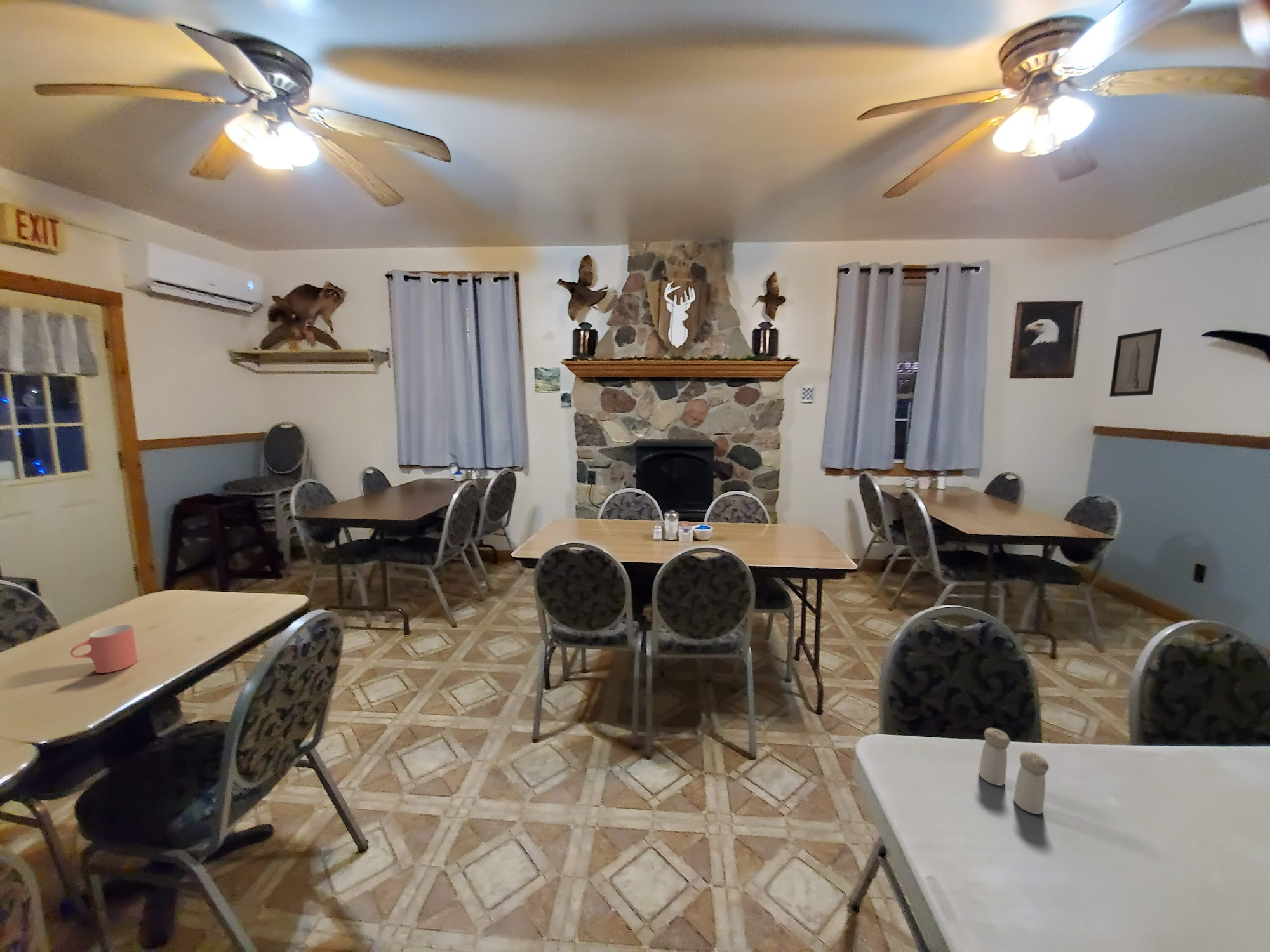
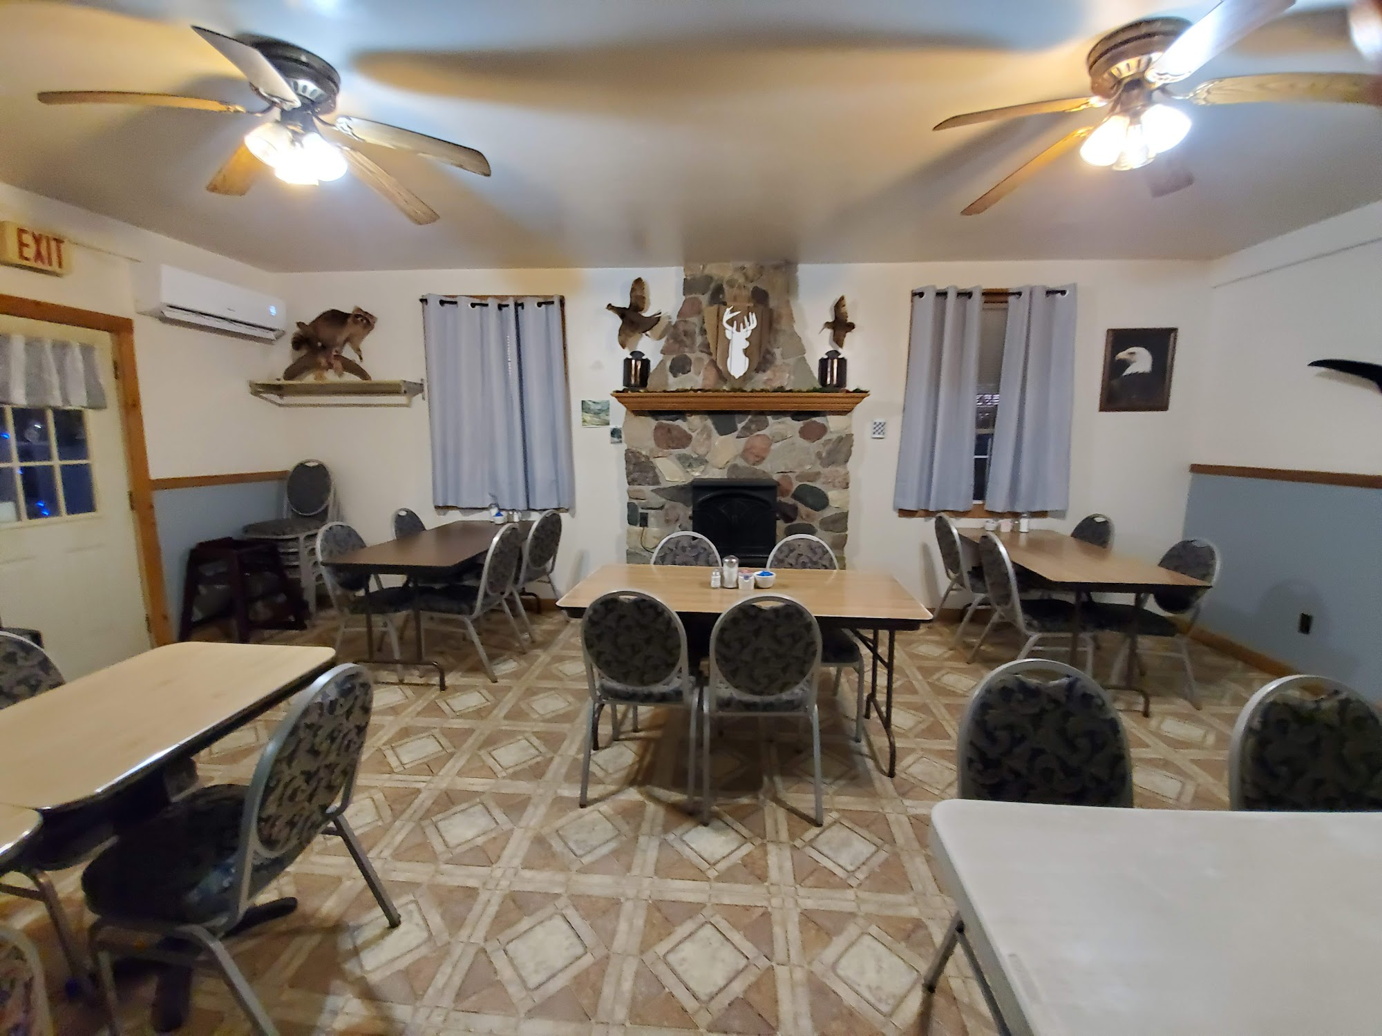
- salt and pepper shaker (1006, 765)
- cup (104, 651)
- wall art (1134, 364)
